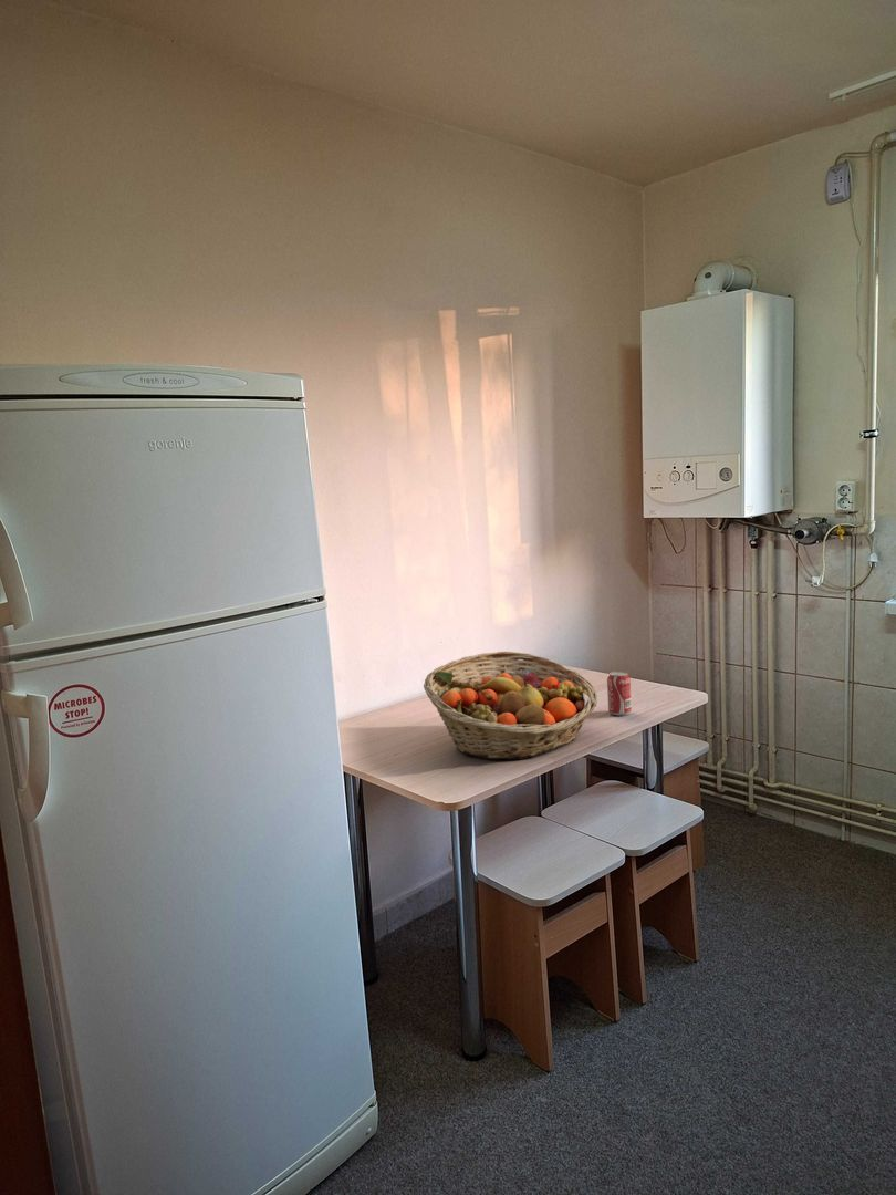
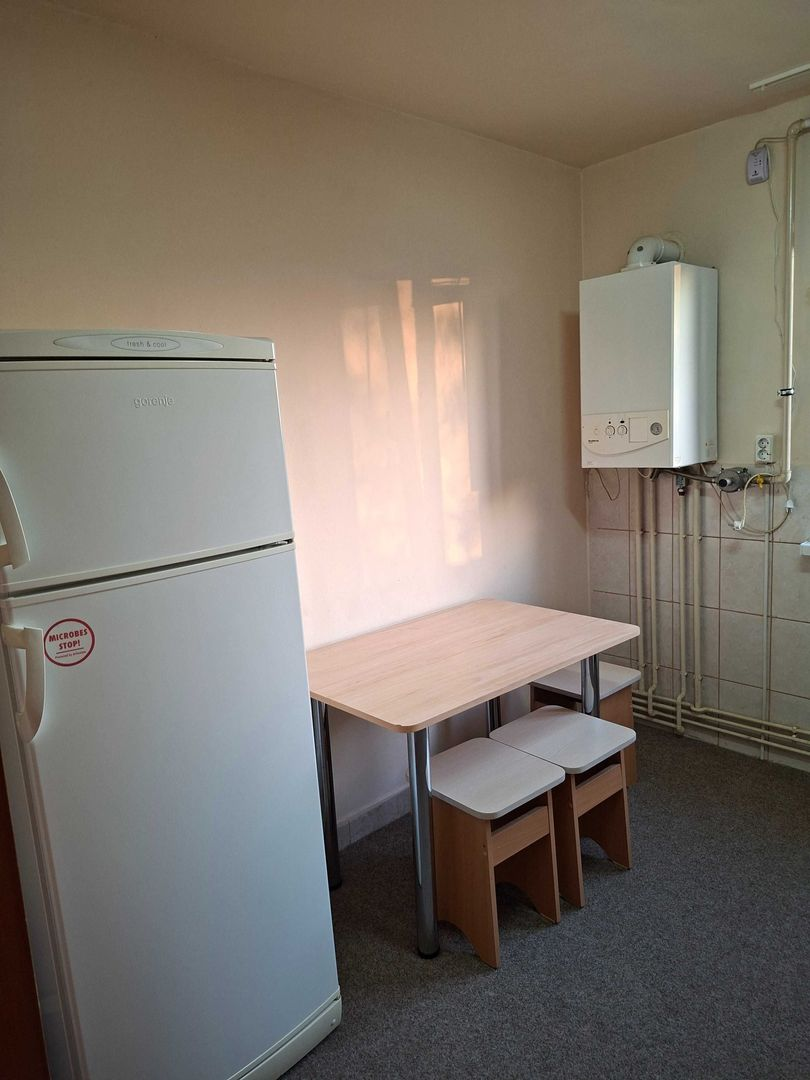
- beverage can (618, 693)
- fruit basket (511, 702)
